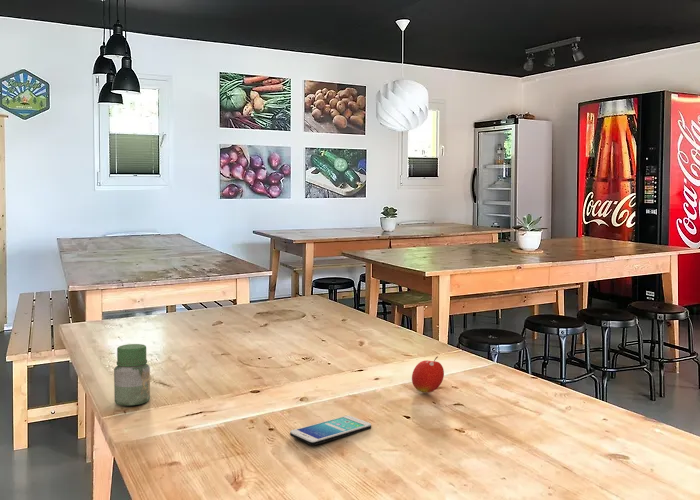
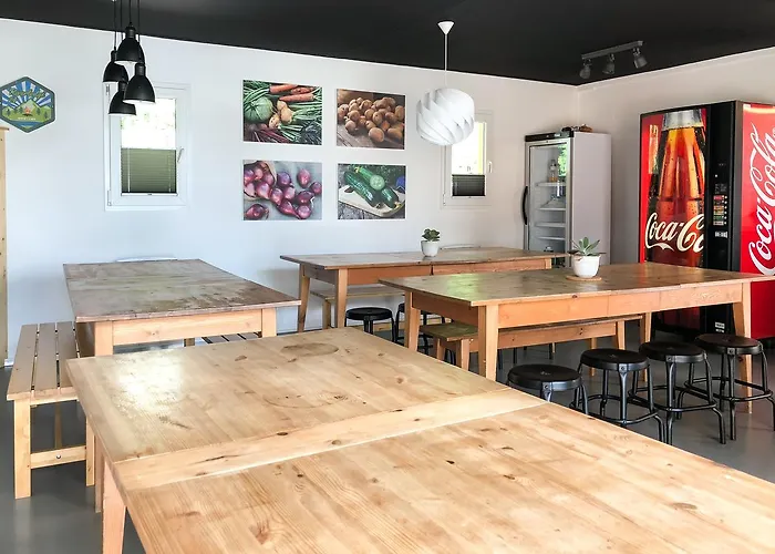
- jar (132, 373)
- fruit (427, 374)
- smartphone (331, 429)
